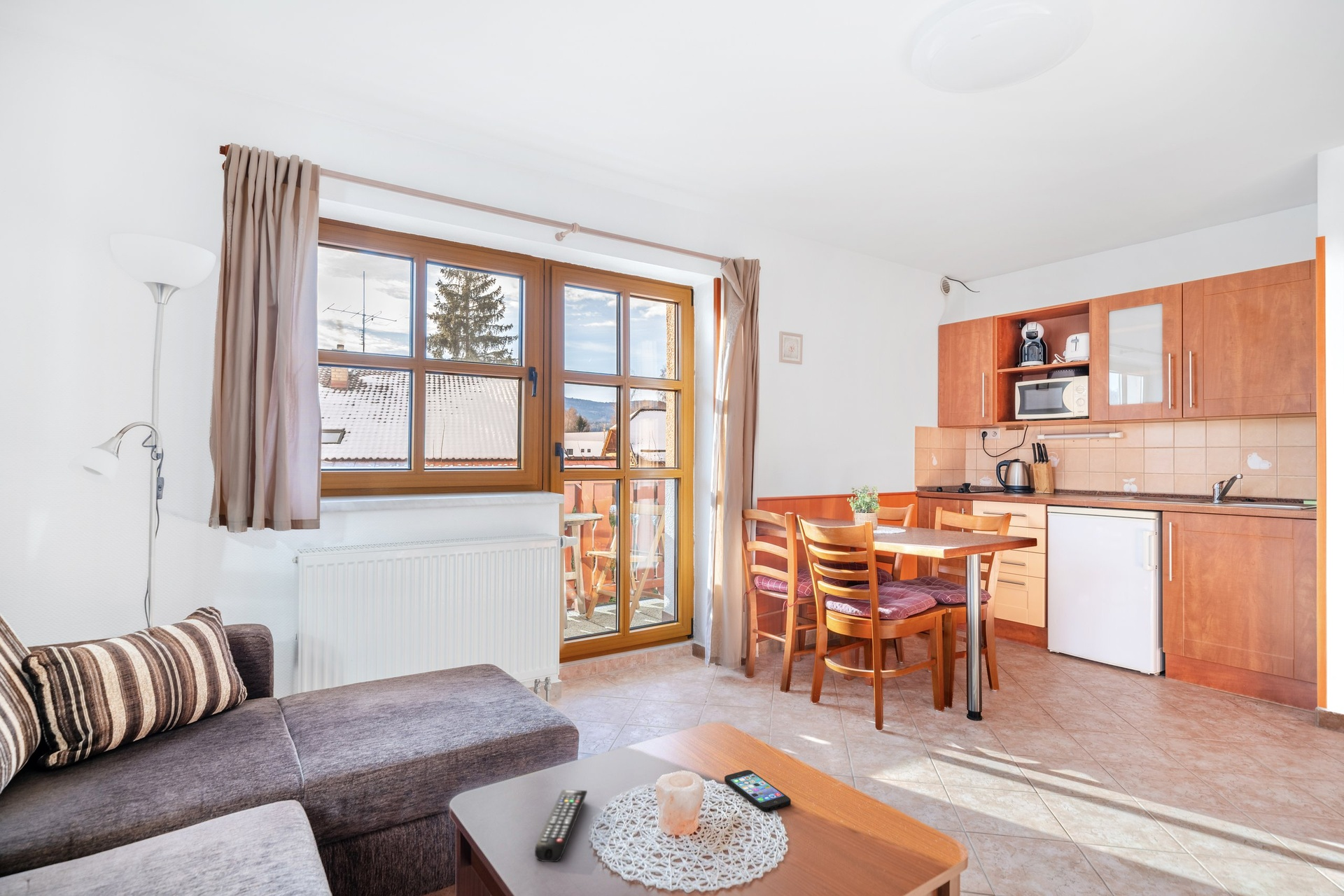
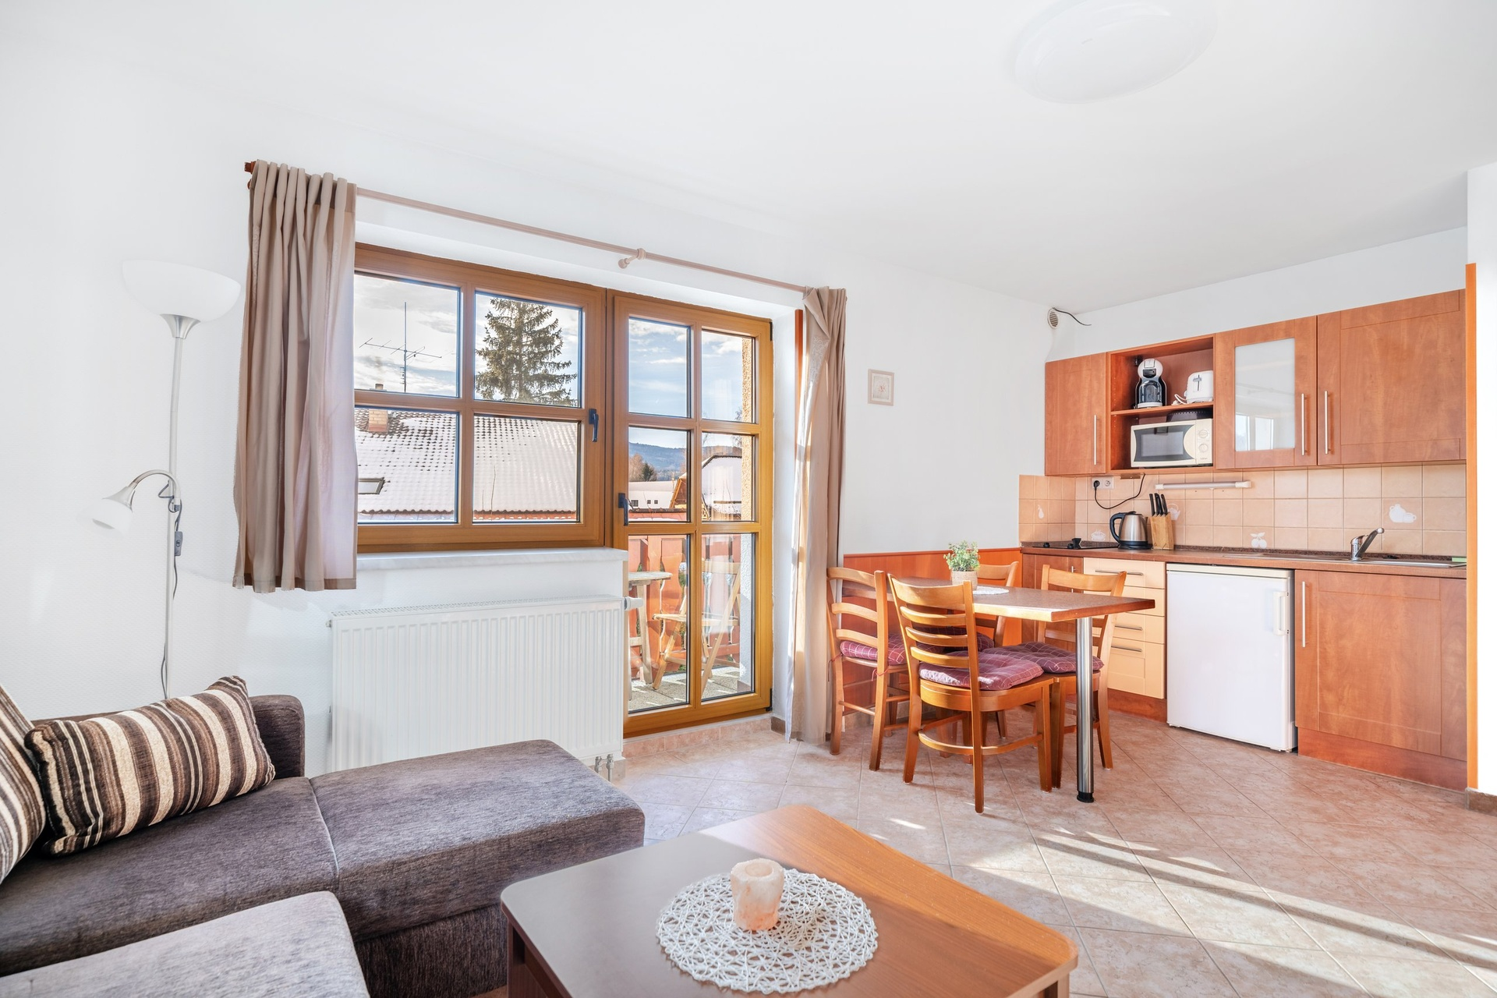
- smartphone (756, 790)
- remote control (563, 820)
